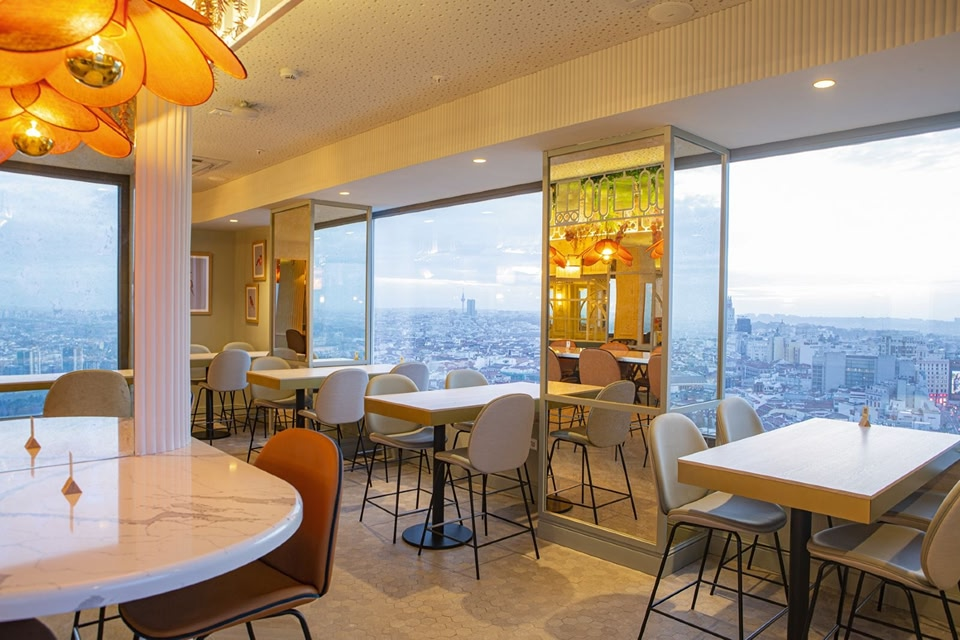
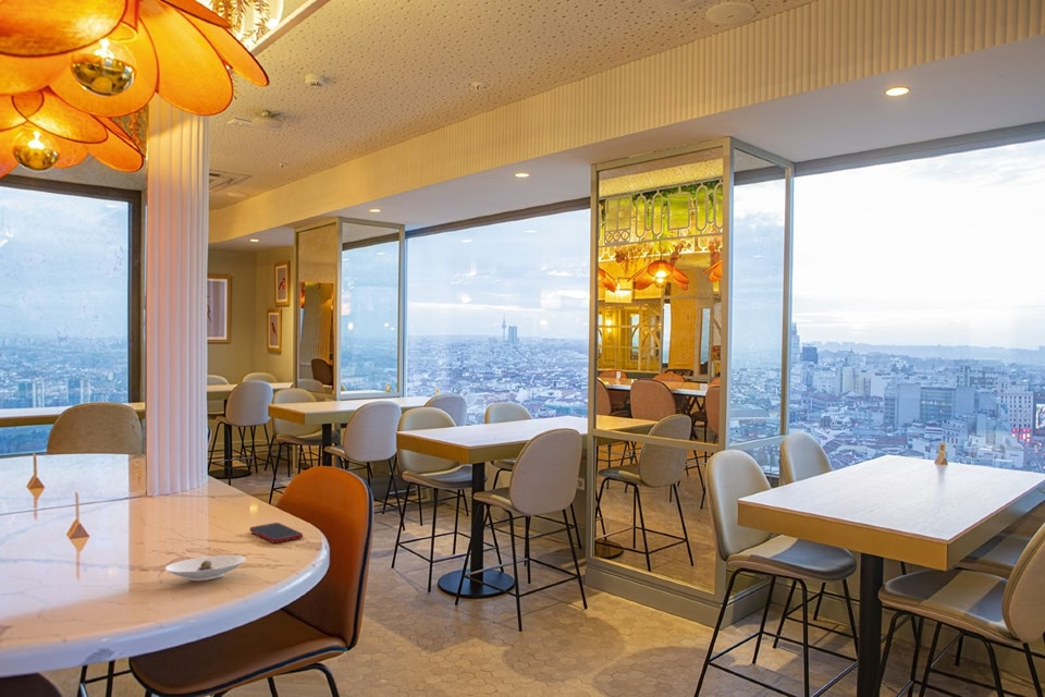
+ cell phone (275, 533)
+ saucer (206, 567)
